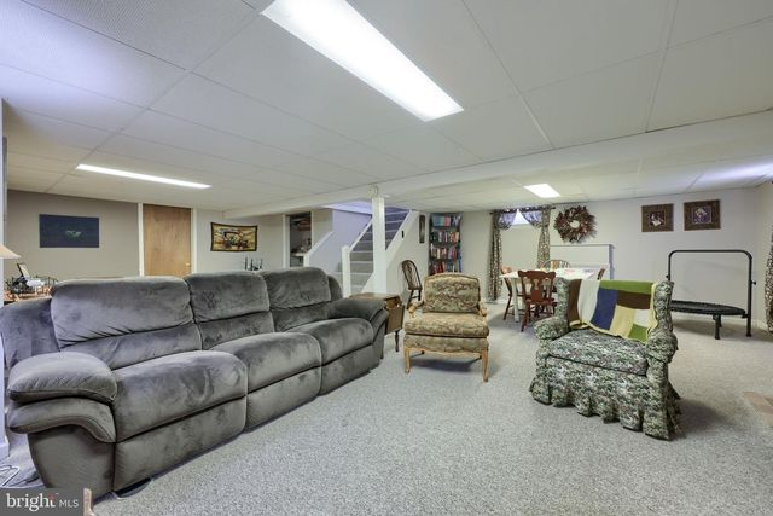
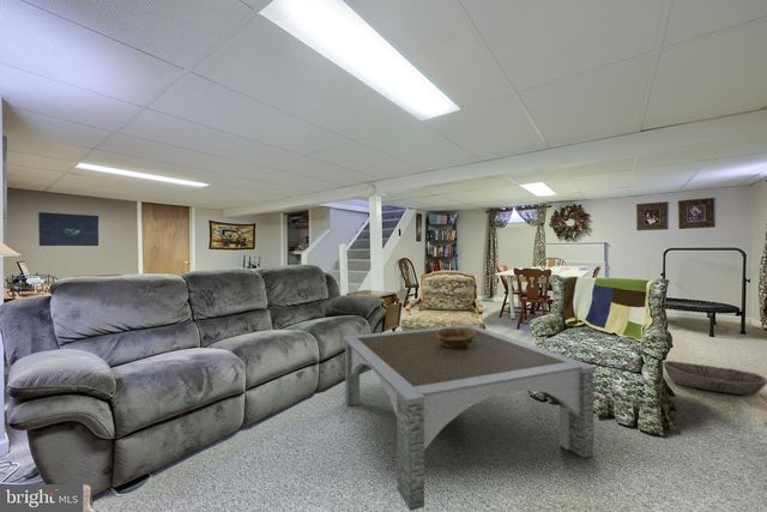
+ decorative bowl (455, 337)
+ coffee table (449, 386)
+ basket (711, 378)
